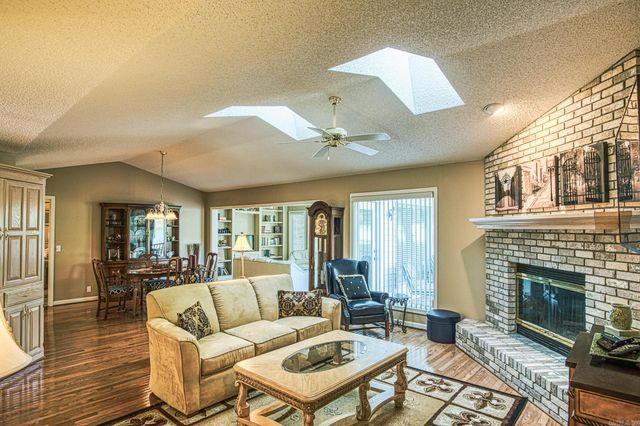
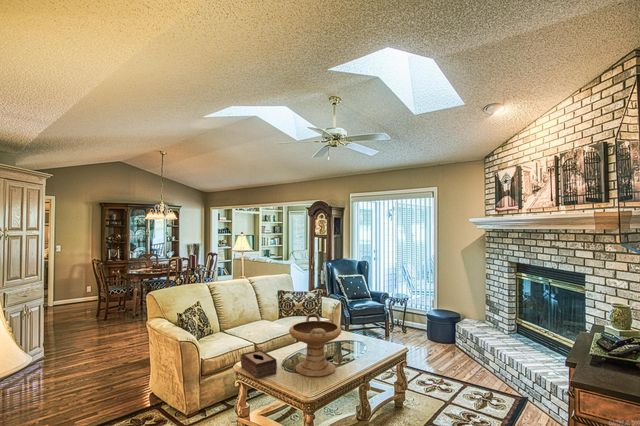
+ decorative bowl (315, 344)
+ tissue box (258, 363)
